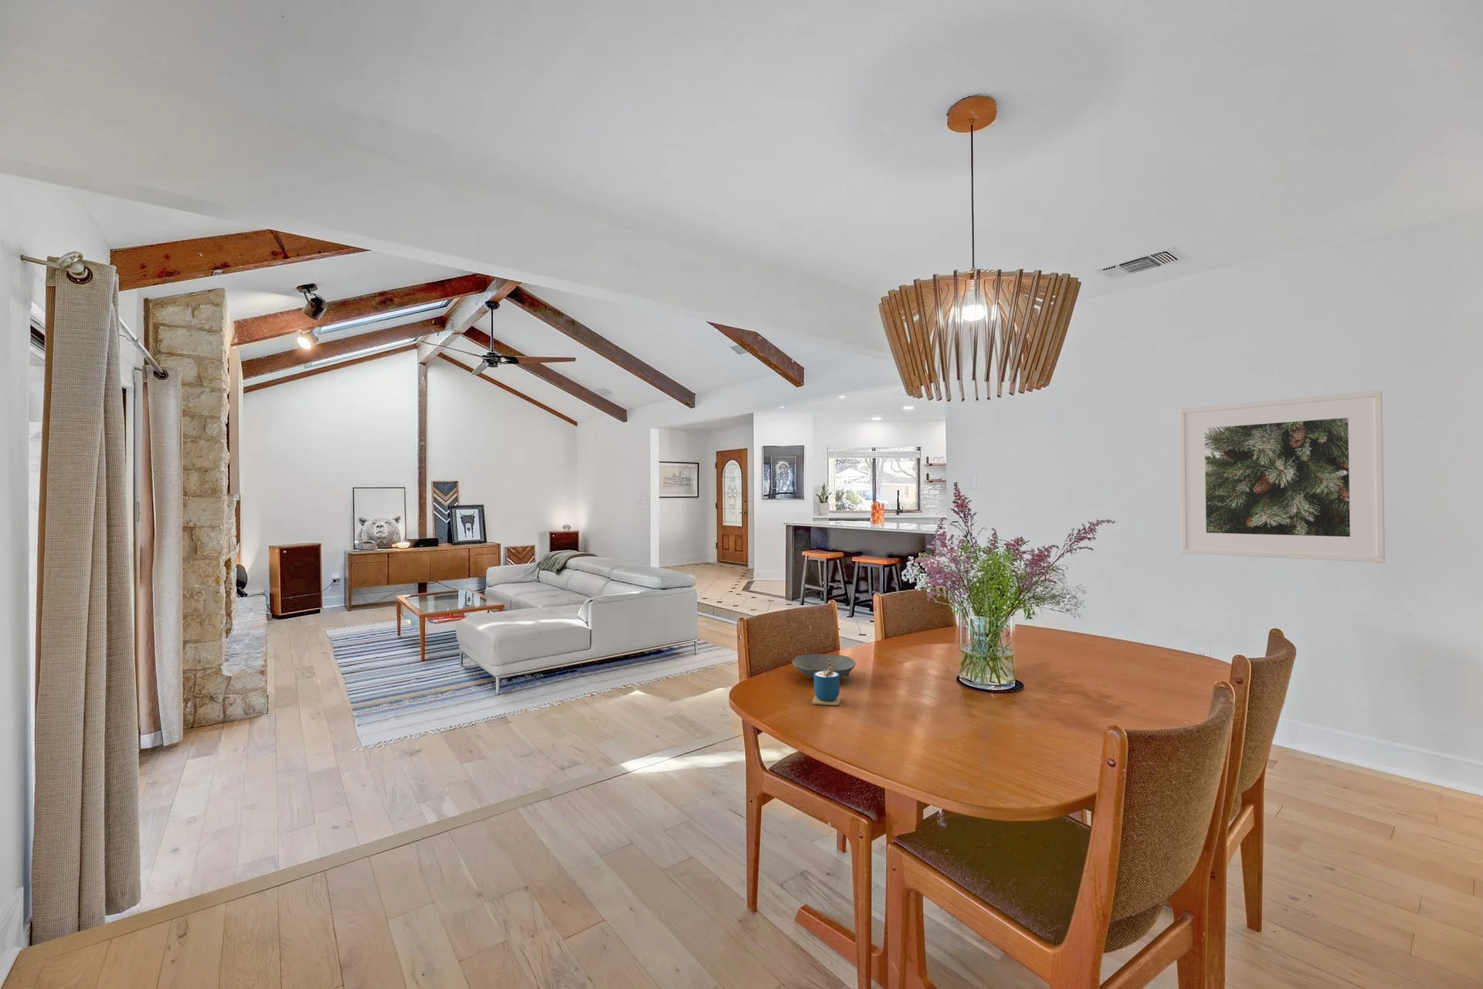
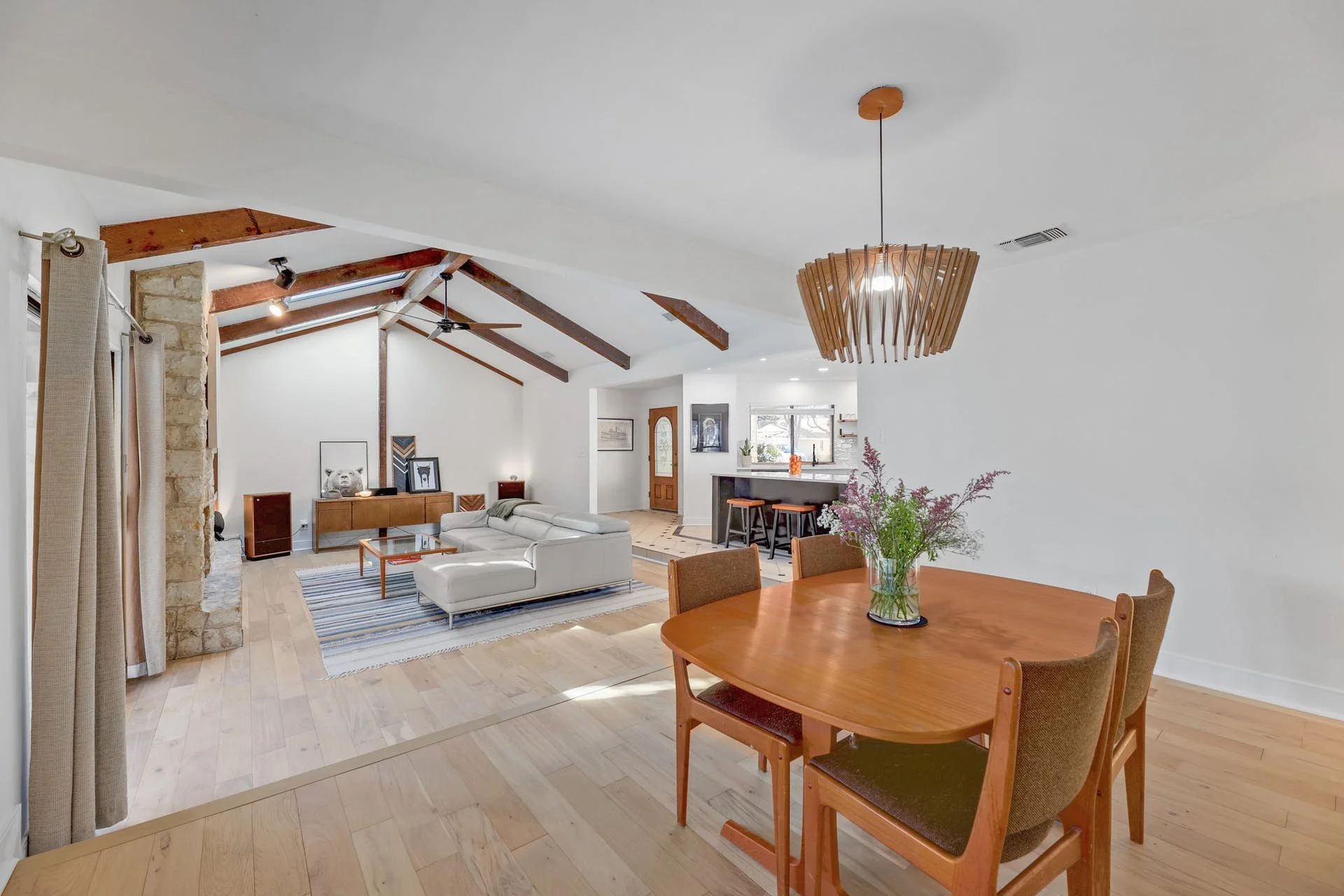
- bowl (823, 669)
- cup (826, 678)
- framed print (1272, 478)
